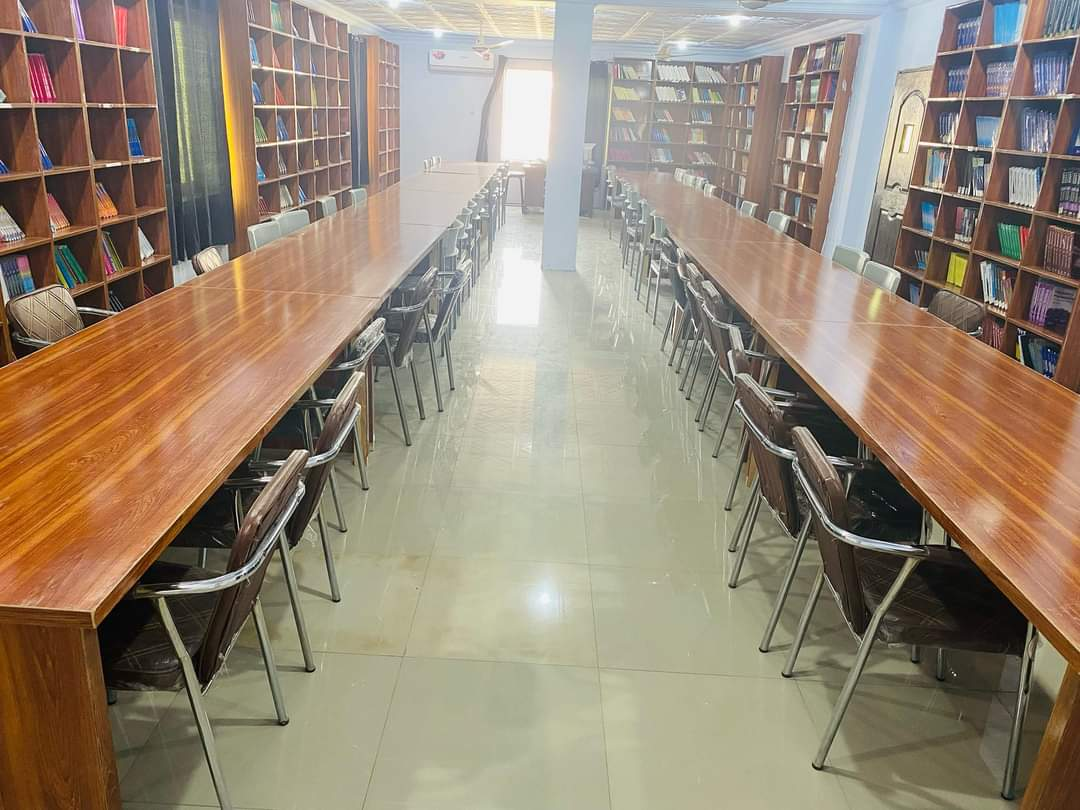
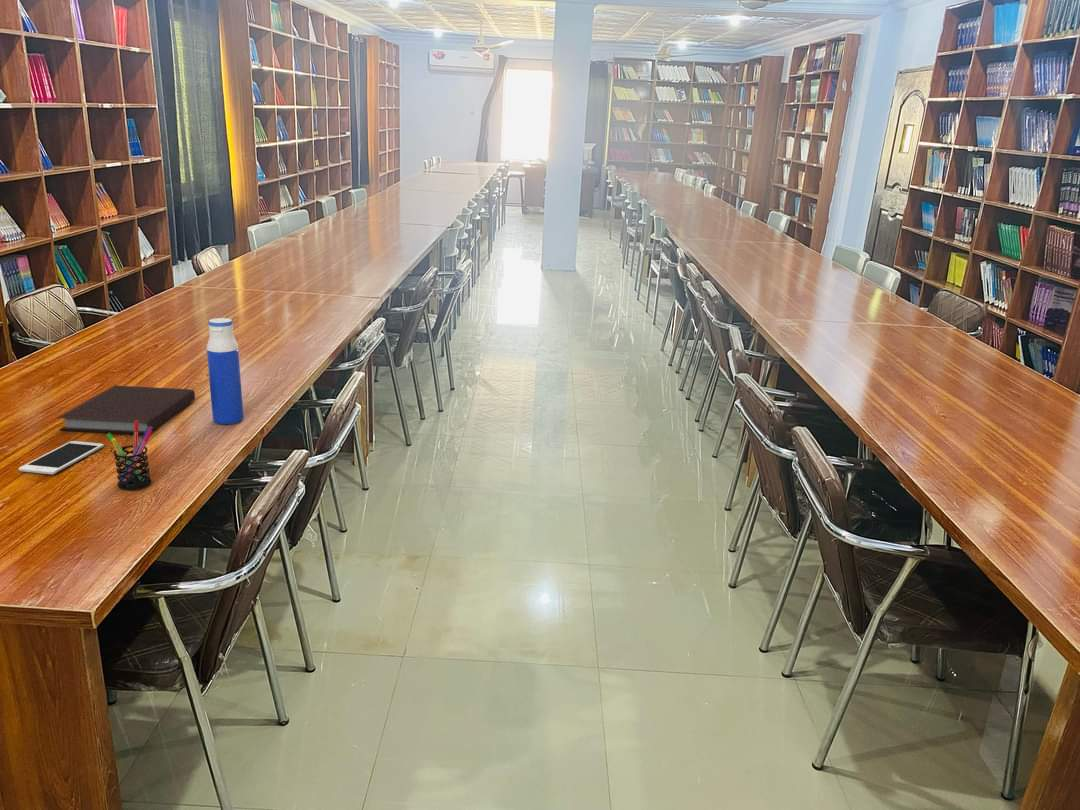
+ notebook (130, 408)
+ cell phone (63, 456)
+ water bottle (224, 371)
+ pen holder (128, 453)
